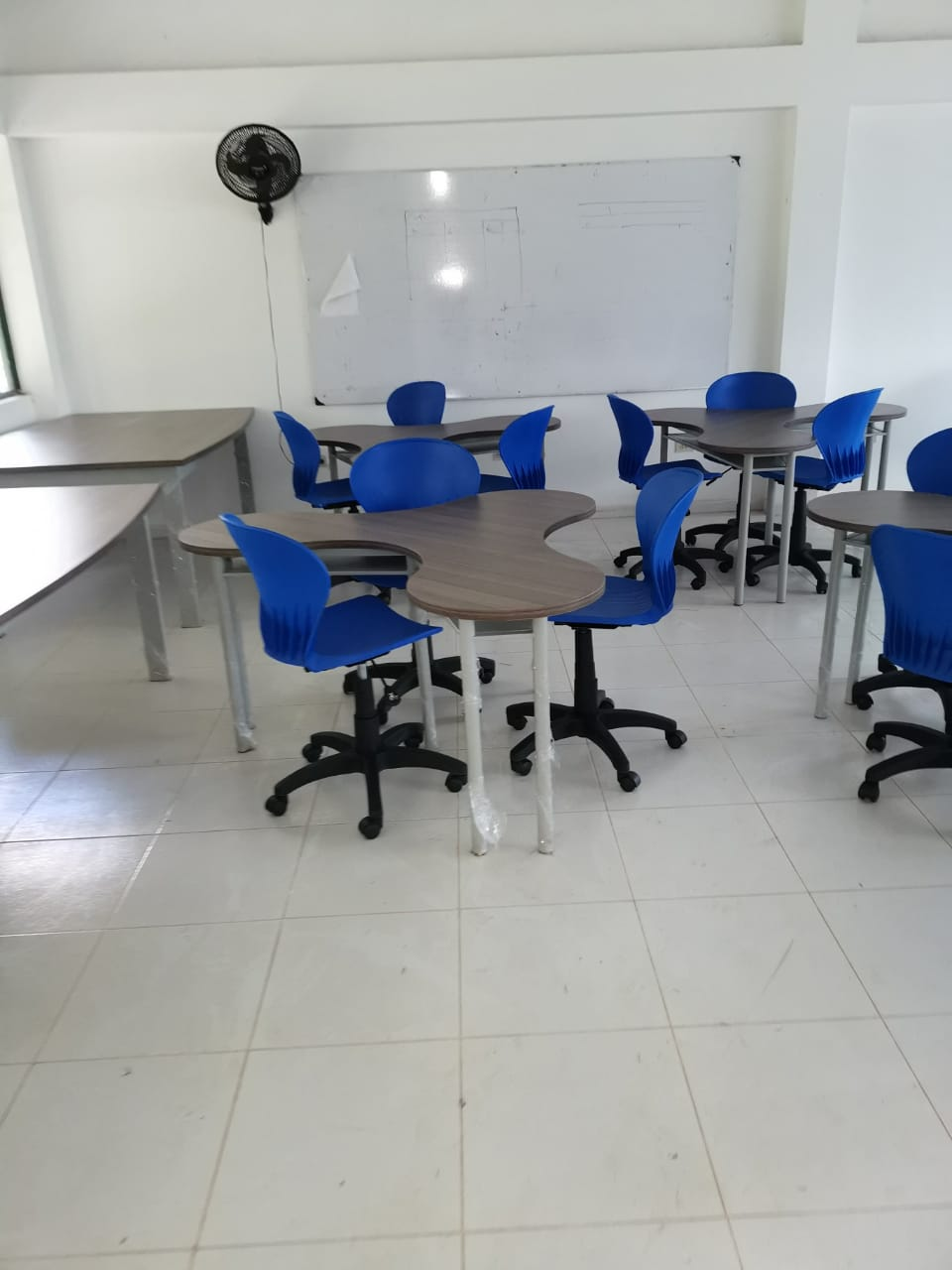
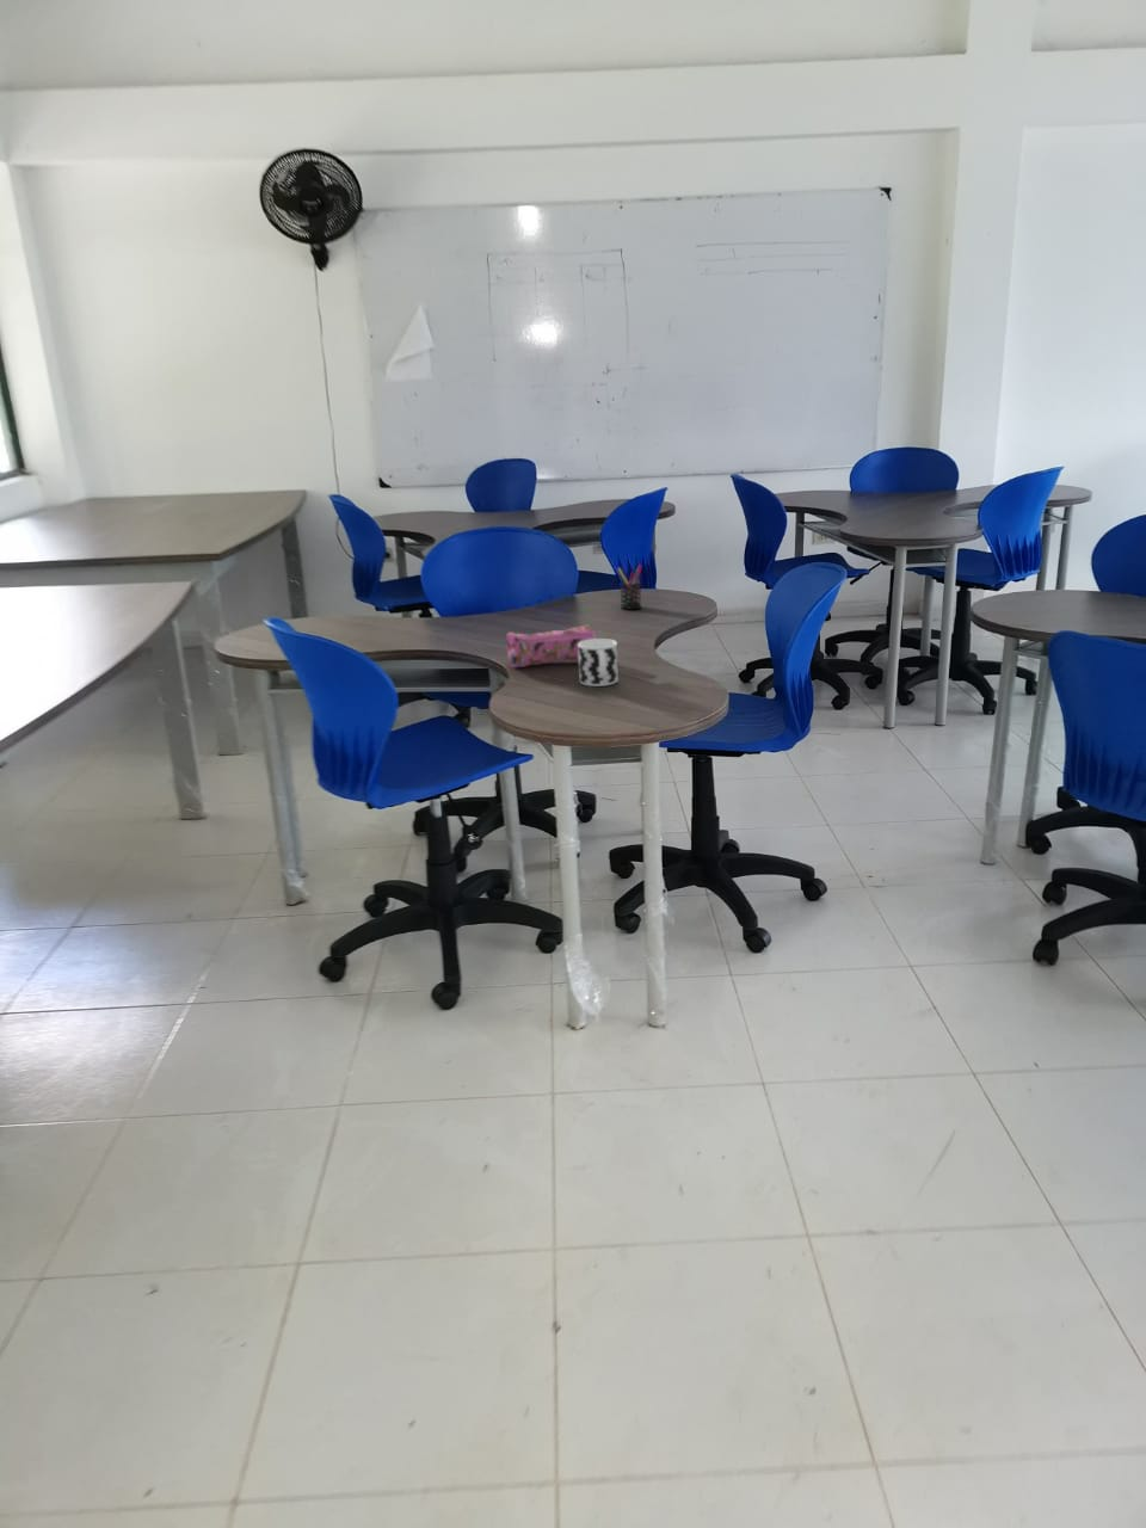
+ pencil case (550, 646)
+ pen holder (633, 585)
+ cup (598, 664)
